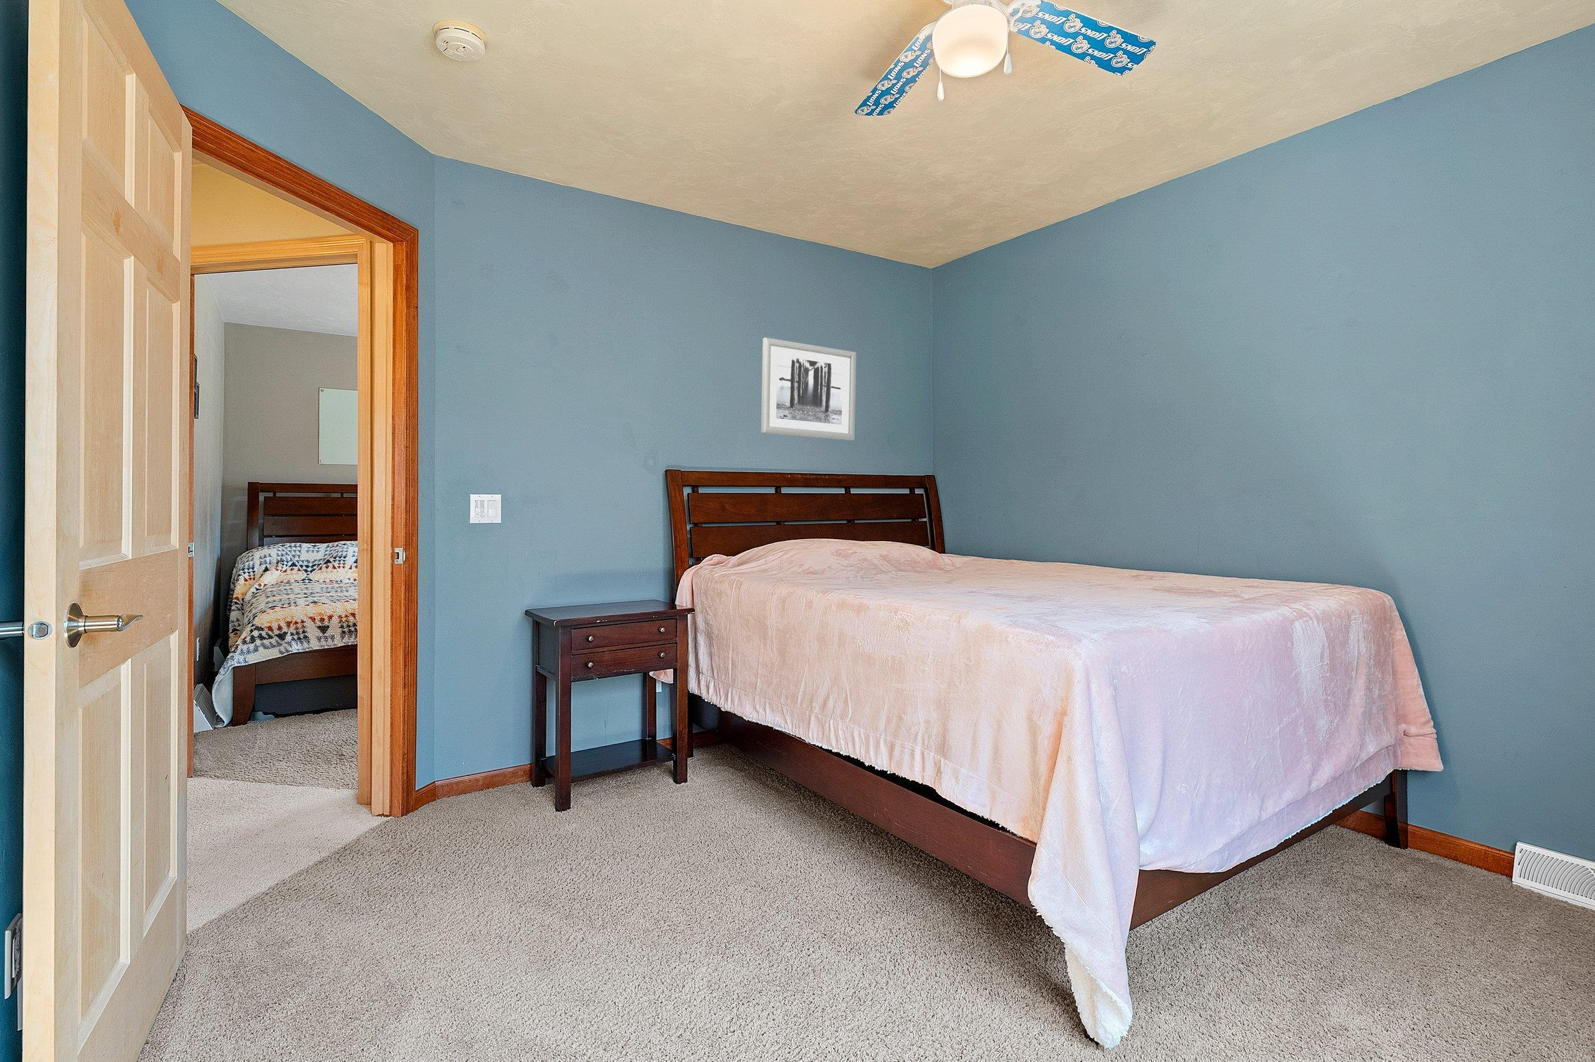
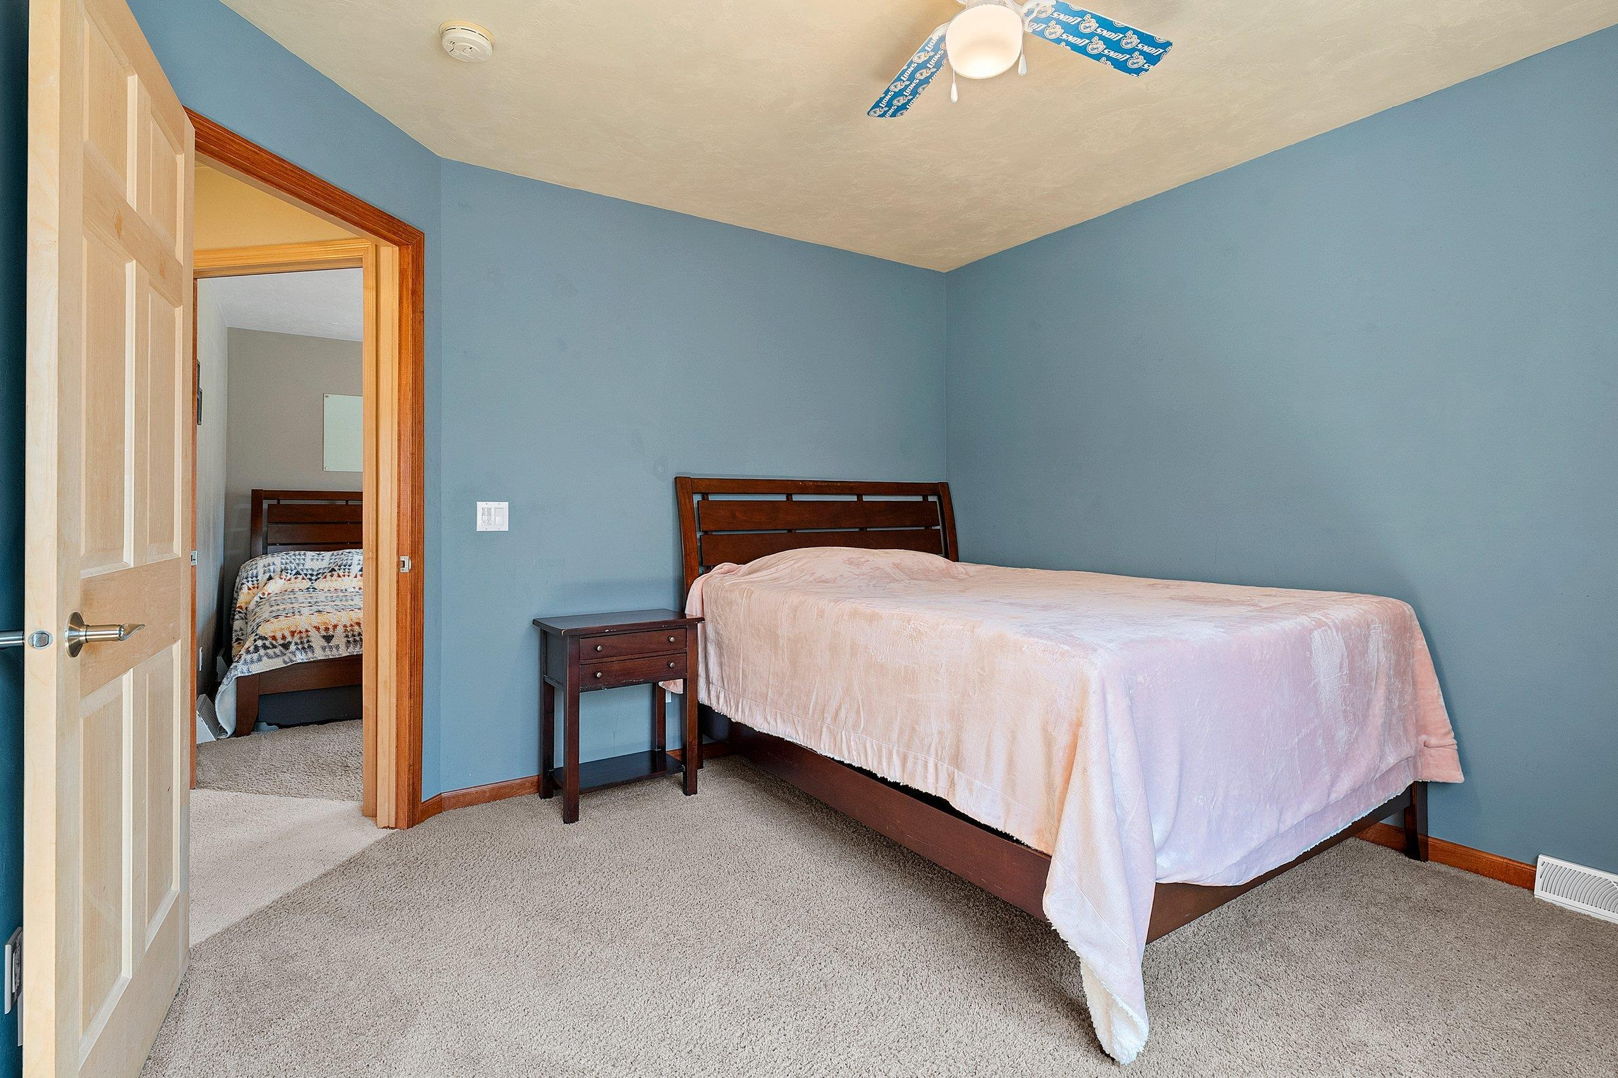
- wall art (810, 391)
